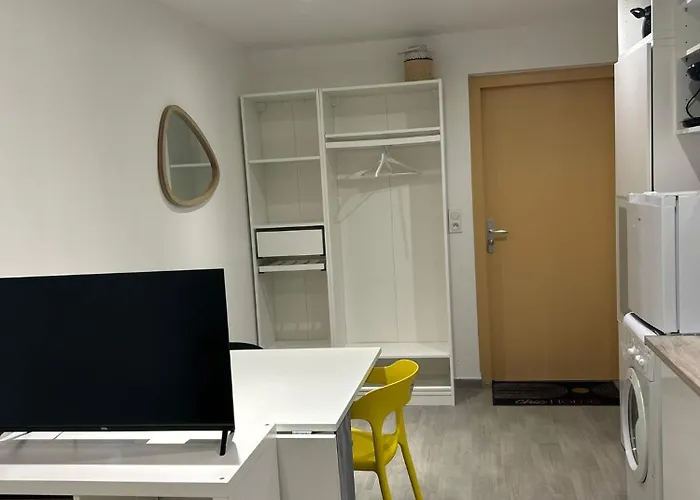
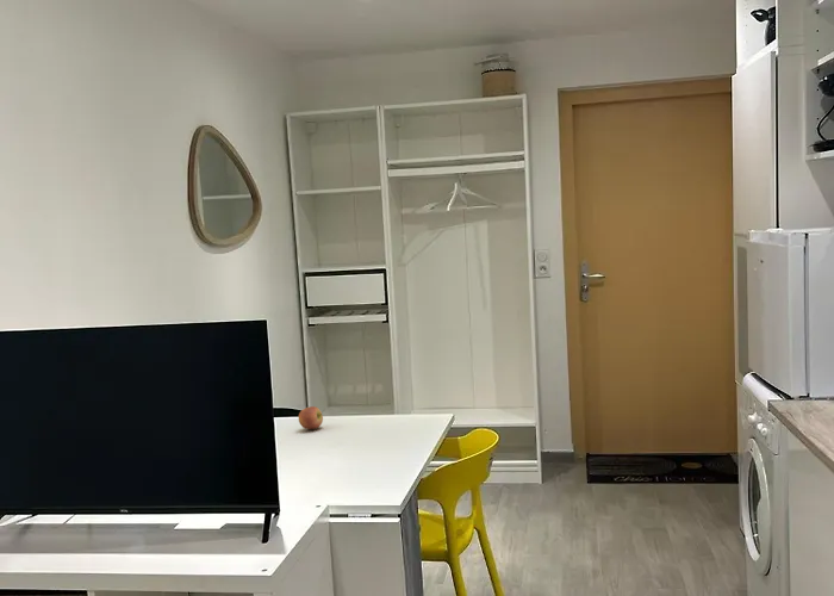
+ apple (311, 417)
